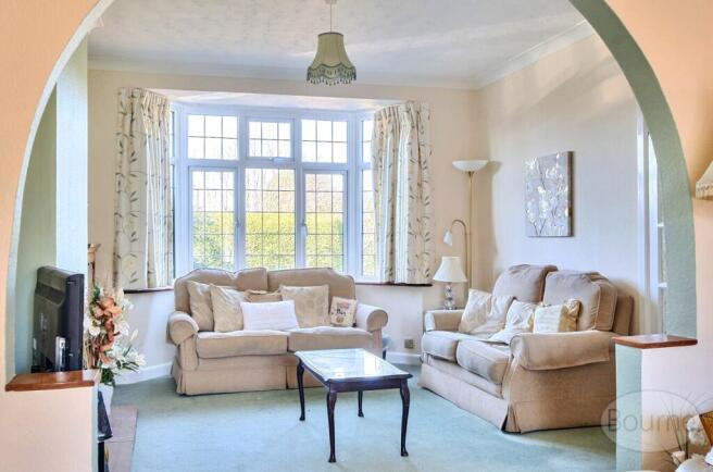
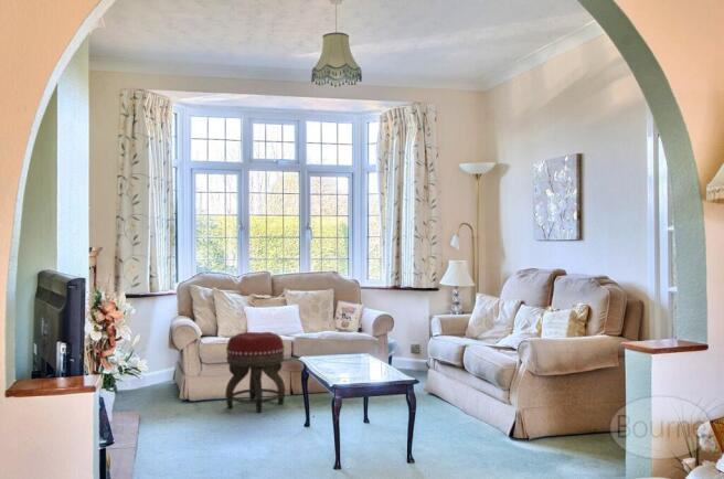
+ footstool (255, 369)
